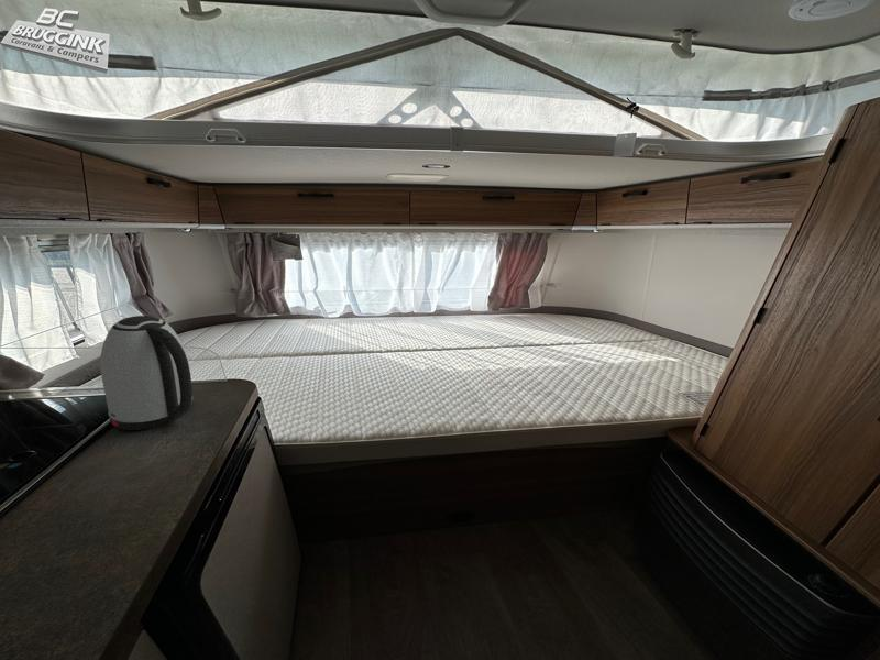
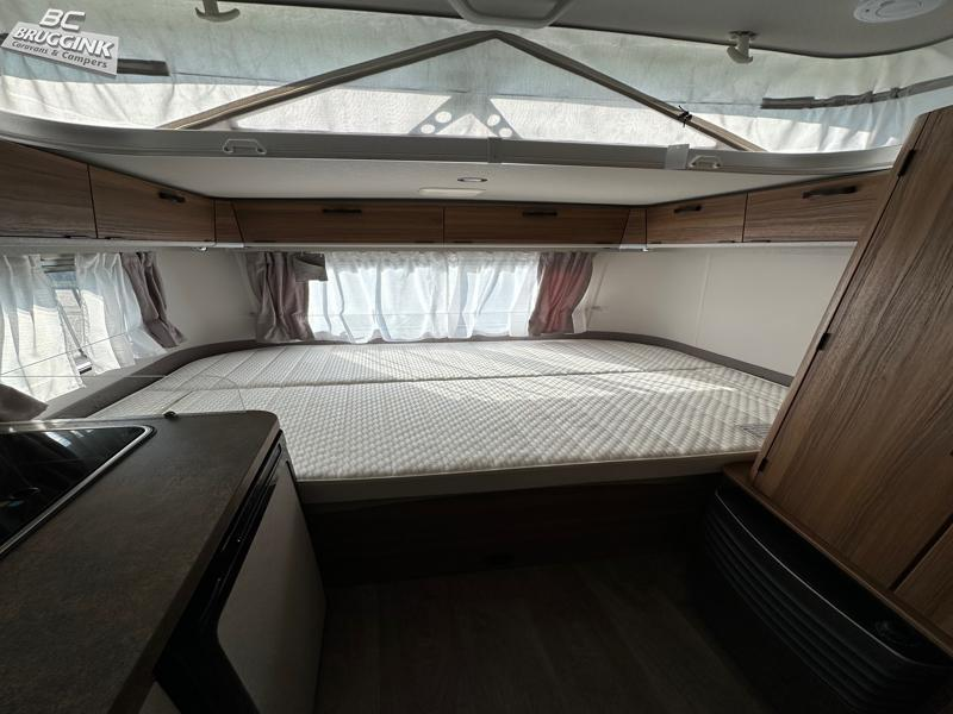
- kettle (155, 370)
